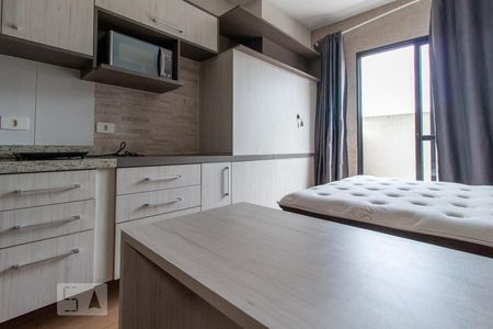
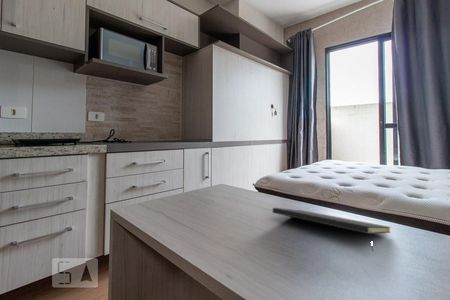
+ notepad (328, 219)
